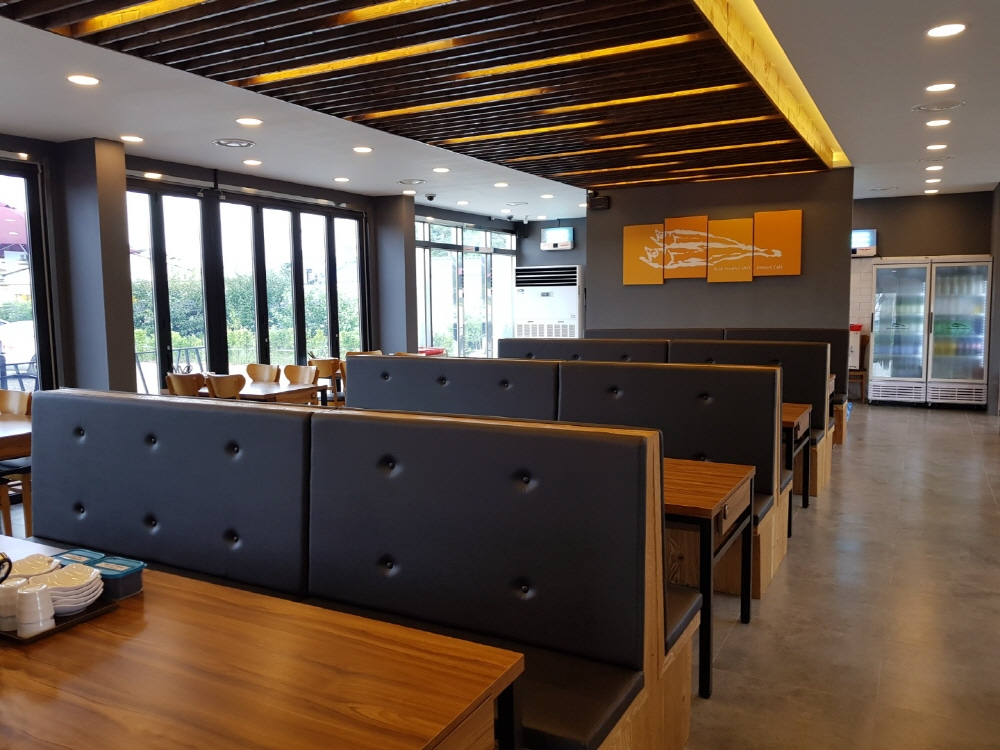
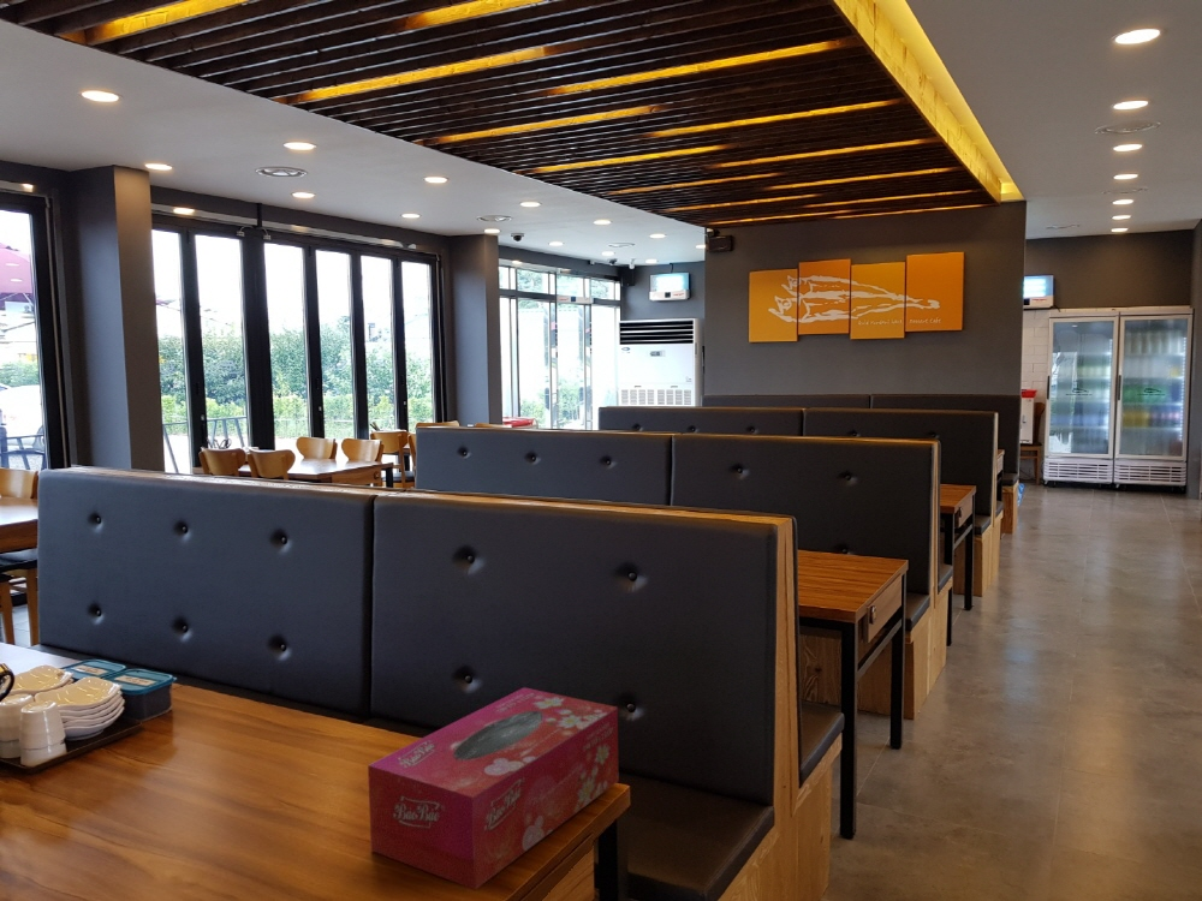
+ tissue box (502, 774)
